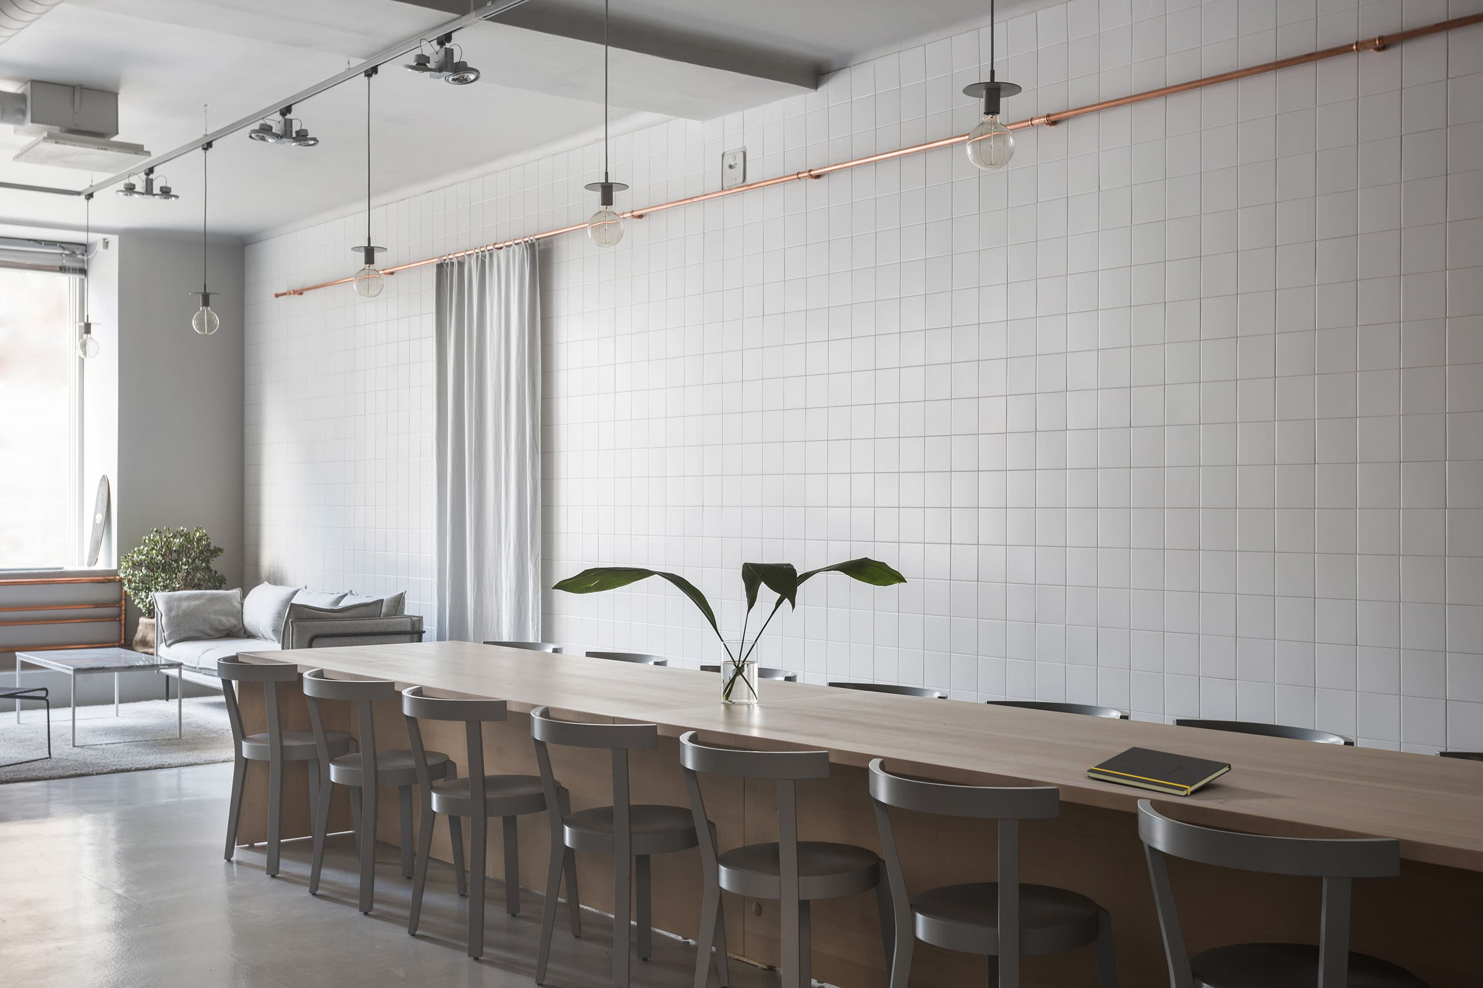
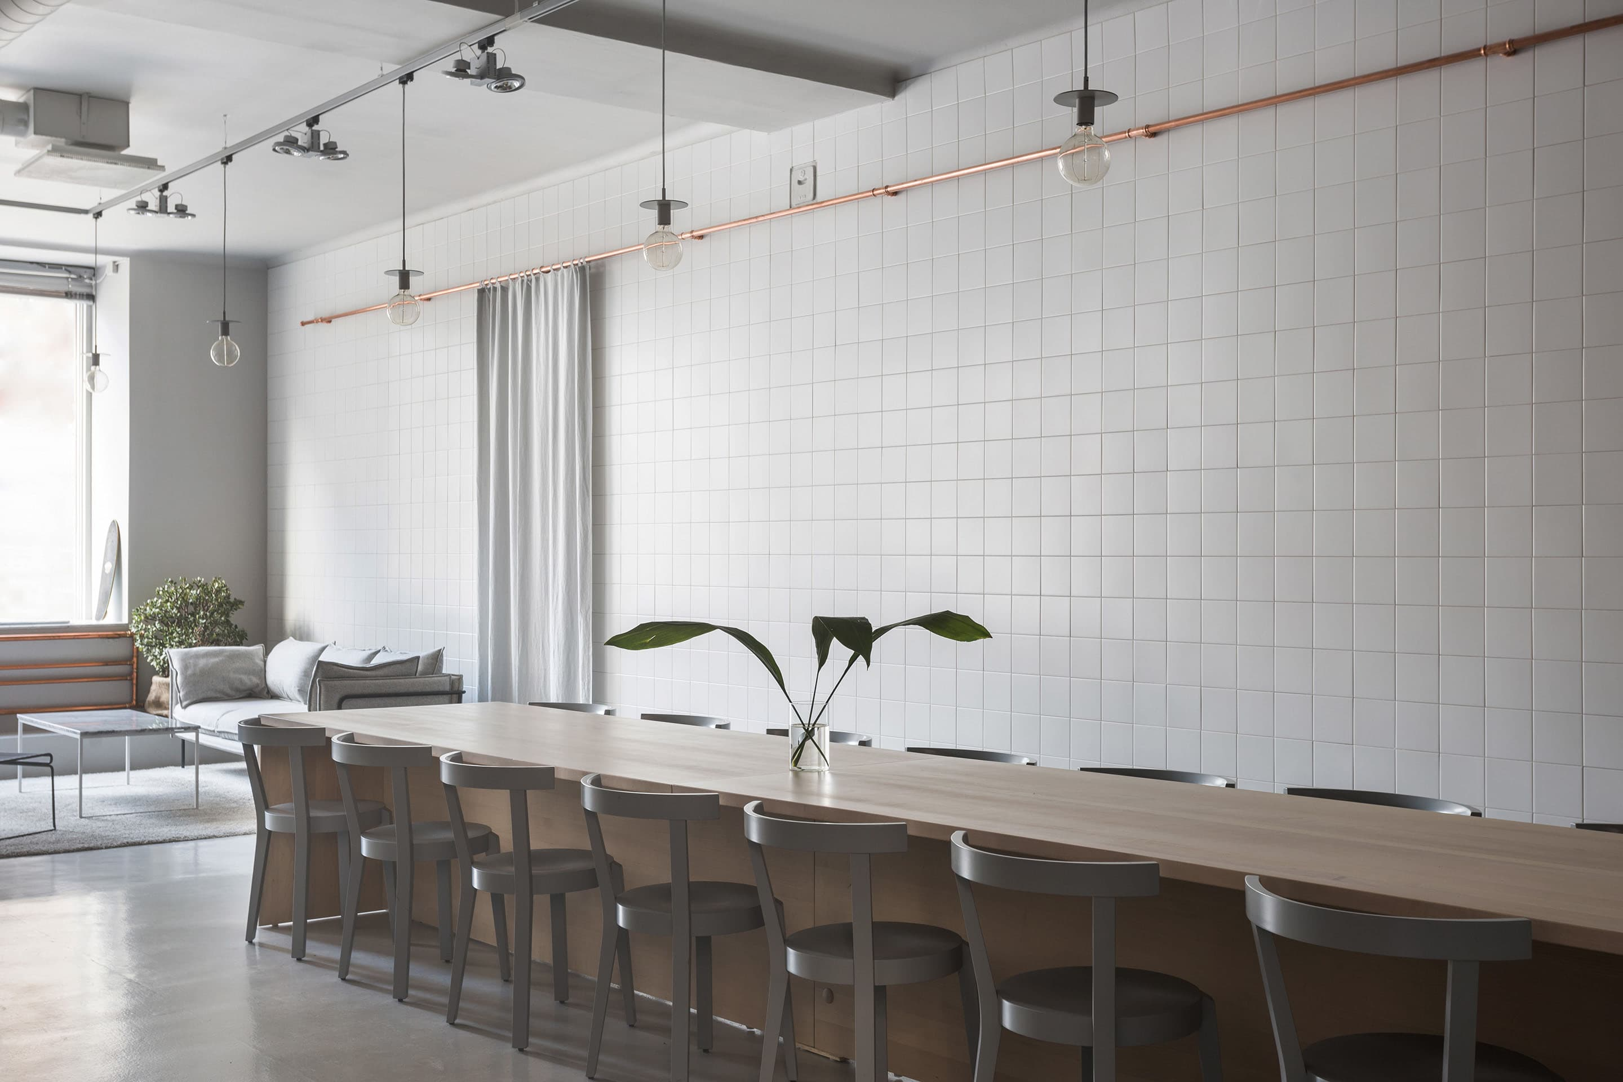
- notepad (1157, 771)
